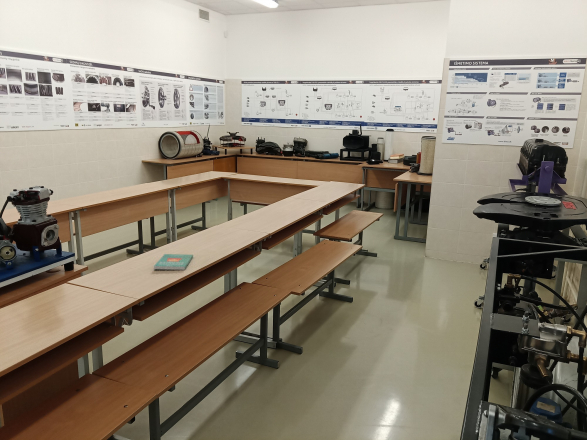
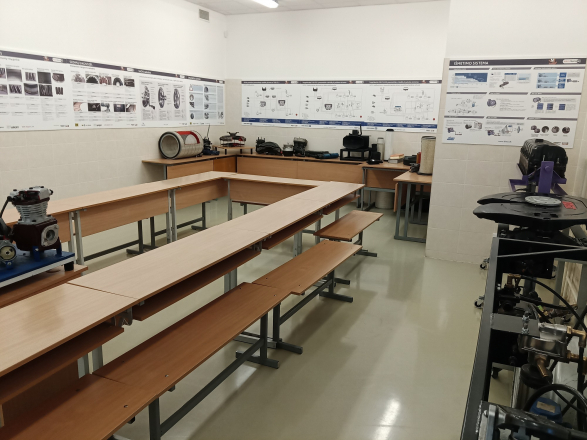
- book (174, 261)
